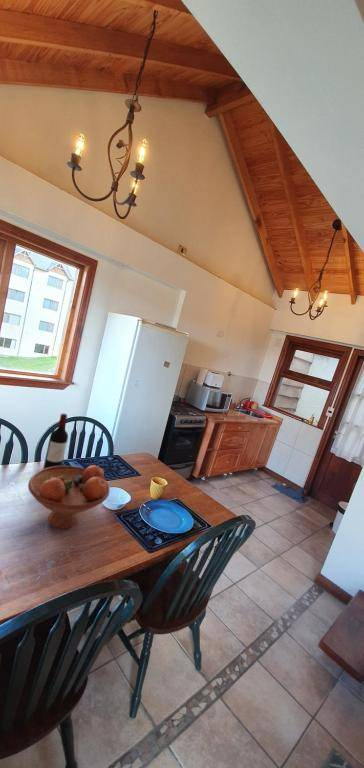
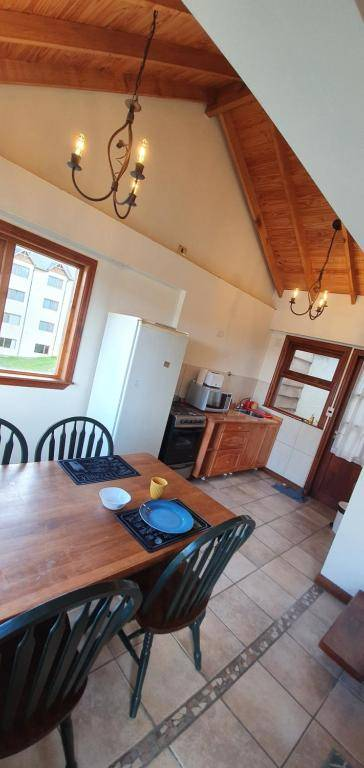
- fruit bowl (68, 495)
- wine bottle (57, 443)
